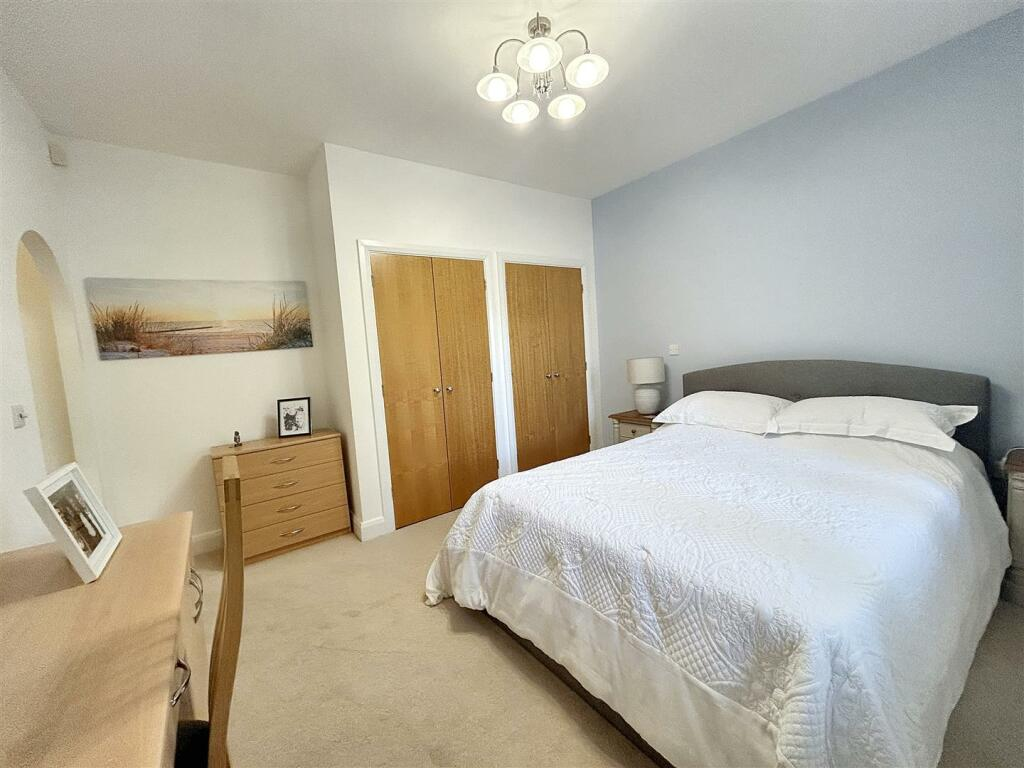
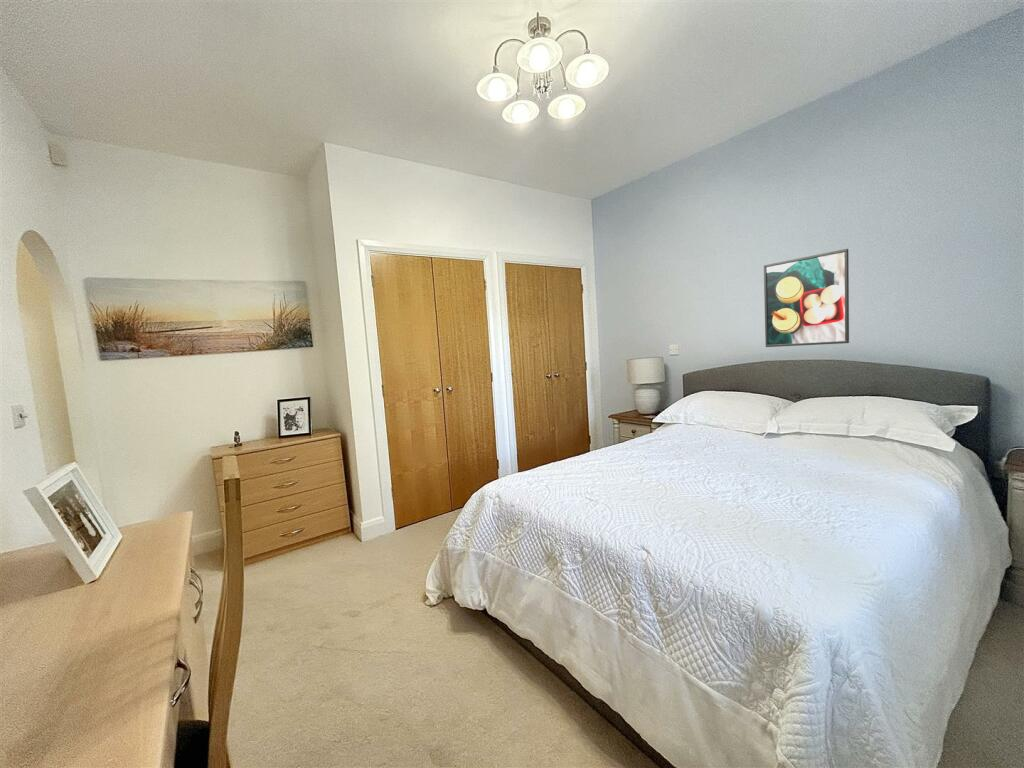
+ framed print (803, 301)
